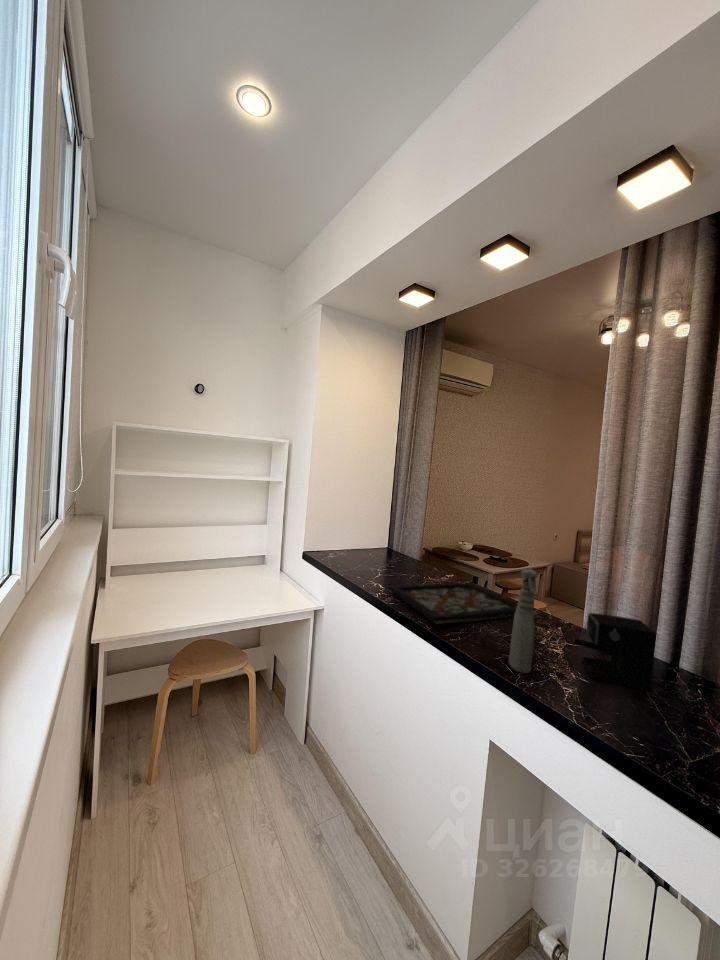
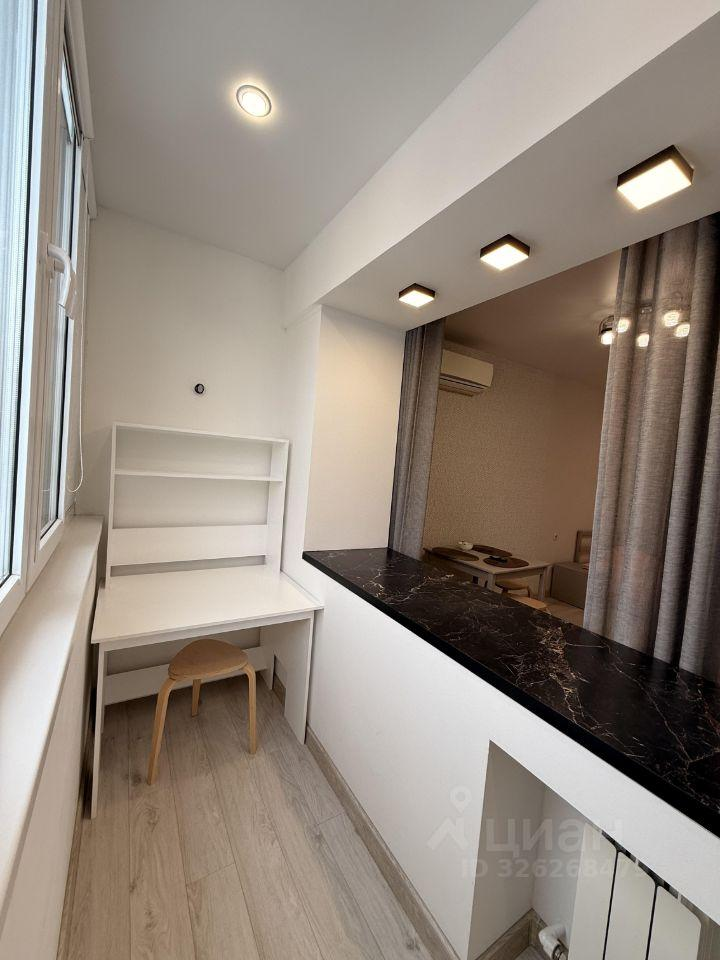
- coffee maker (631, 662)
- decorative tray (454, 599)
- spray bottle (524, 617)
